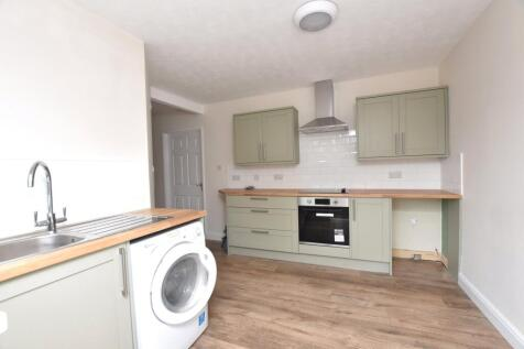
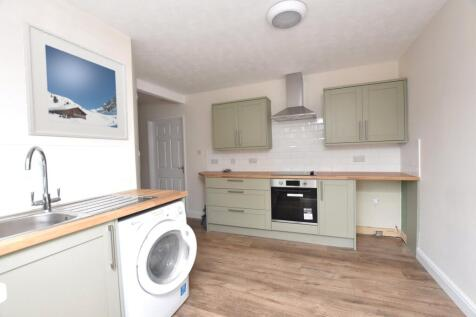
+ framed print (86, 92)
